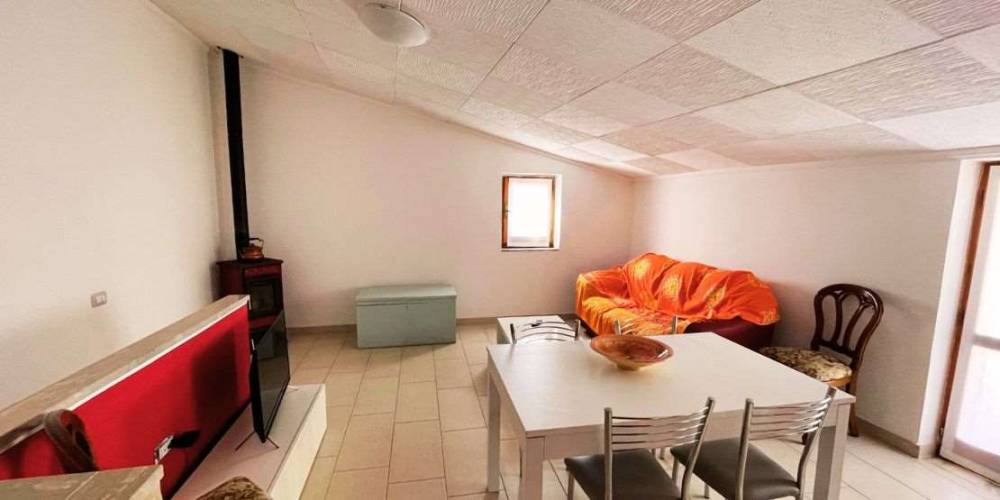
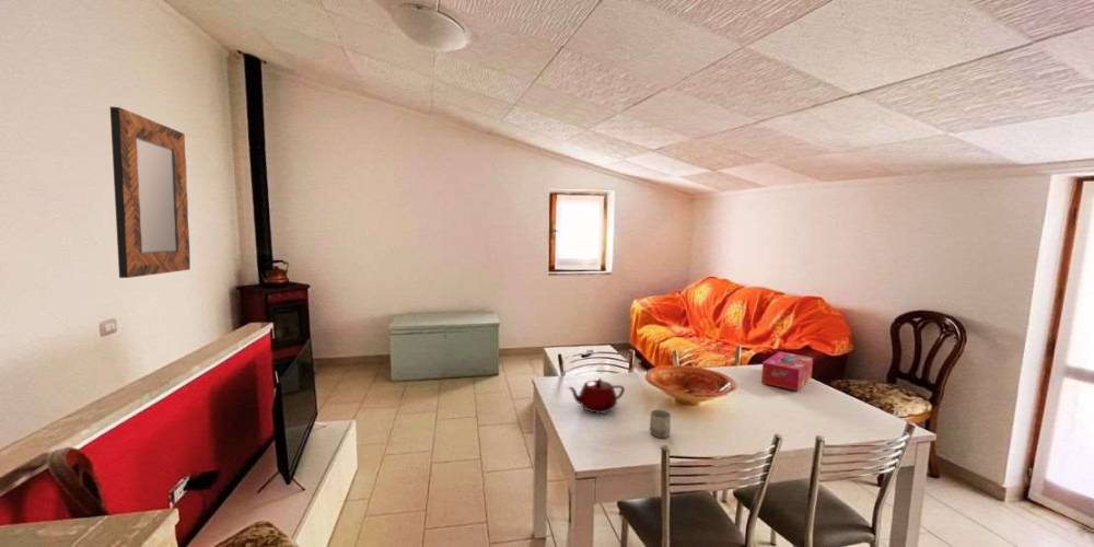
+ tissue box (788, 370)
+ teapot (595, 393)
+ cup (661, 424)
+ home mirror (155, 198)
